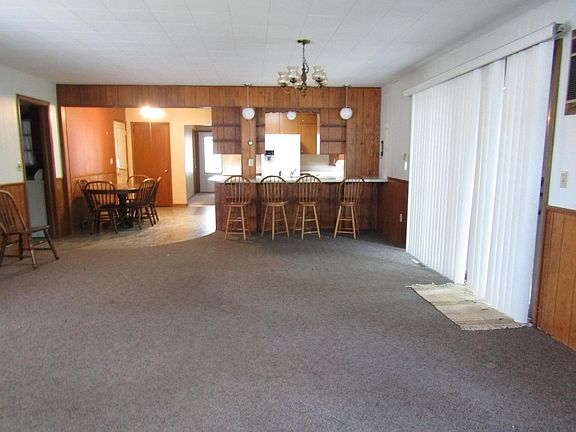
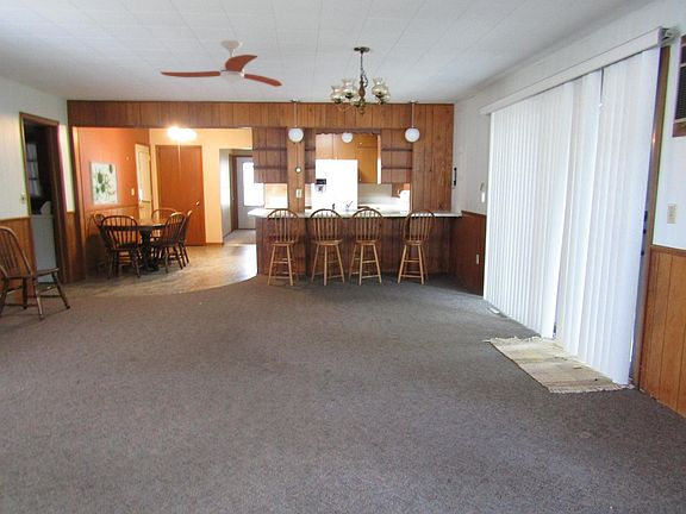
+ wall art (105, 183)
+ ceiling fan (226, 61)
